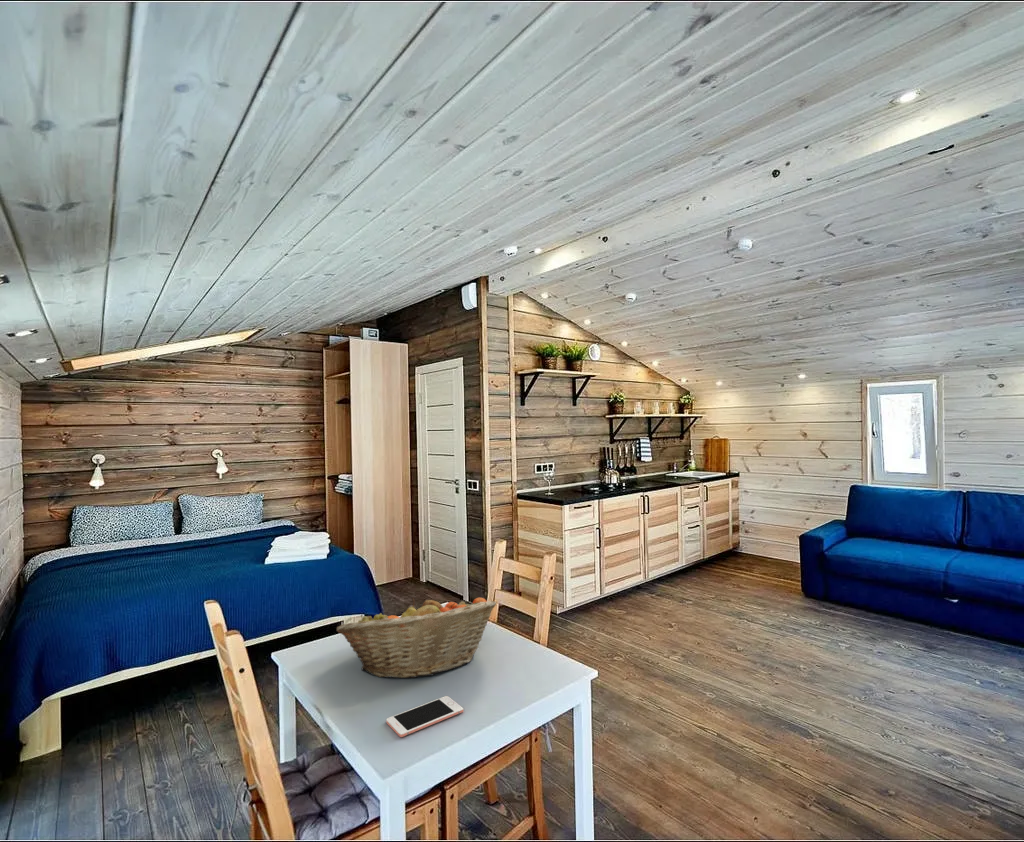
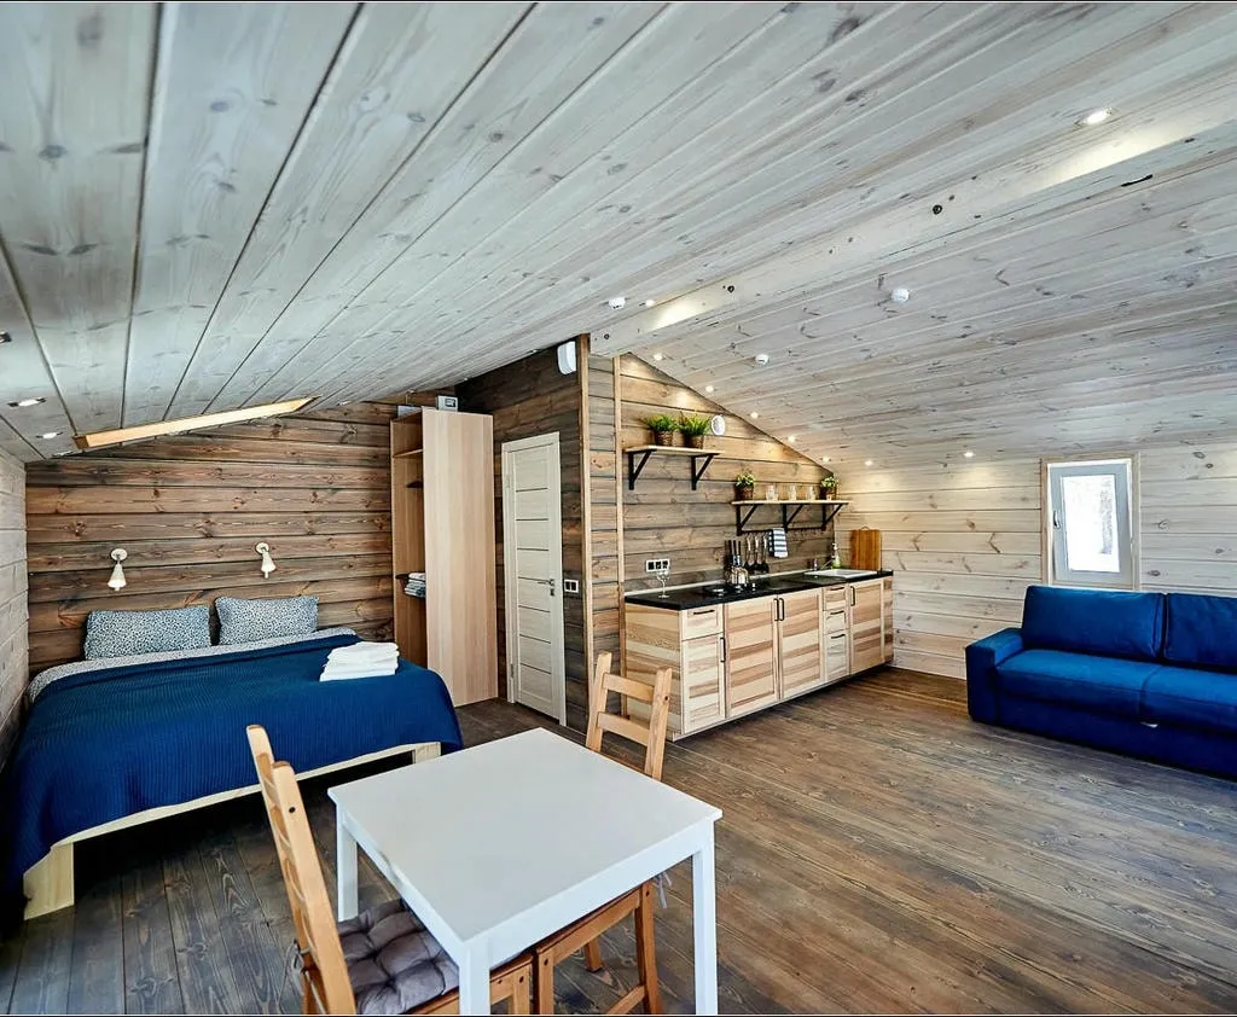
- fruit basket (419, 628)
- cell phone (425, 715)
